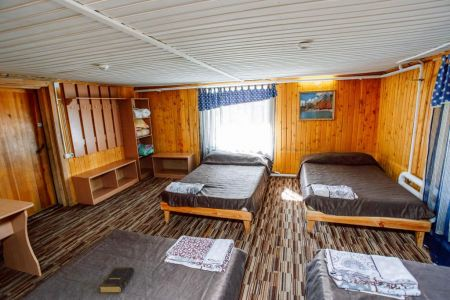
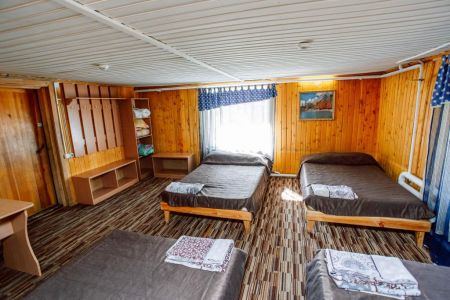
- book (118, 278)
